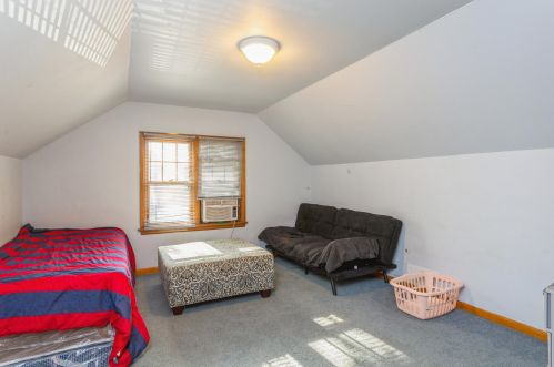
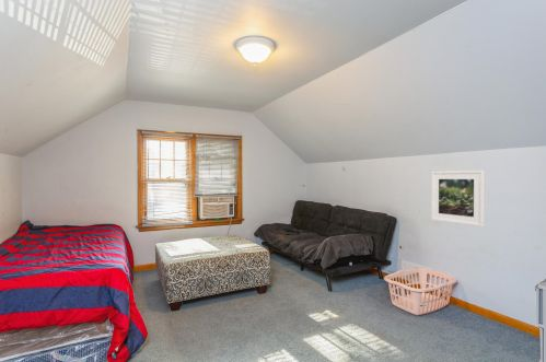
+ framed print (455, 197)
